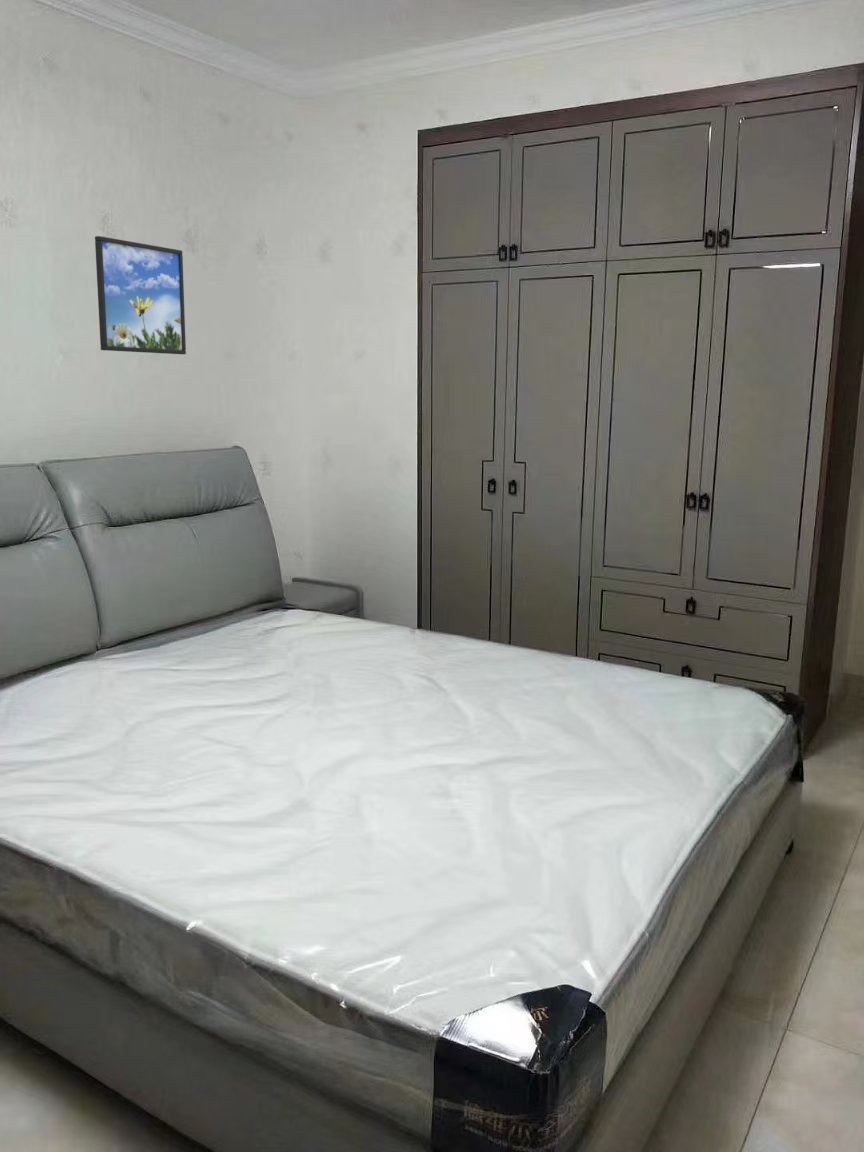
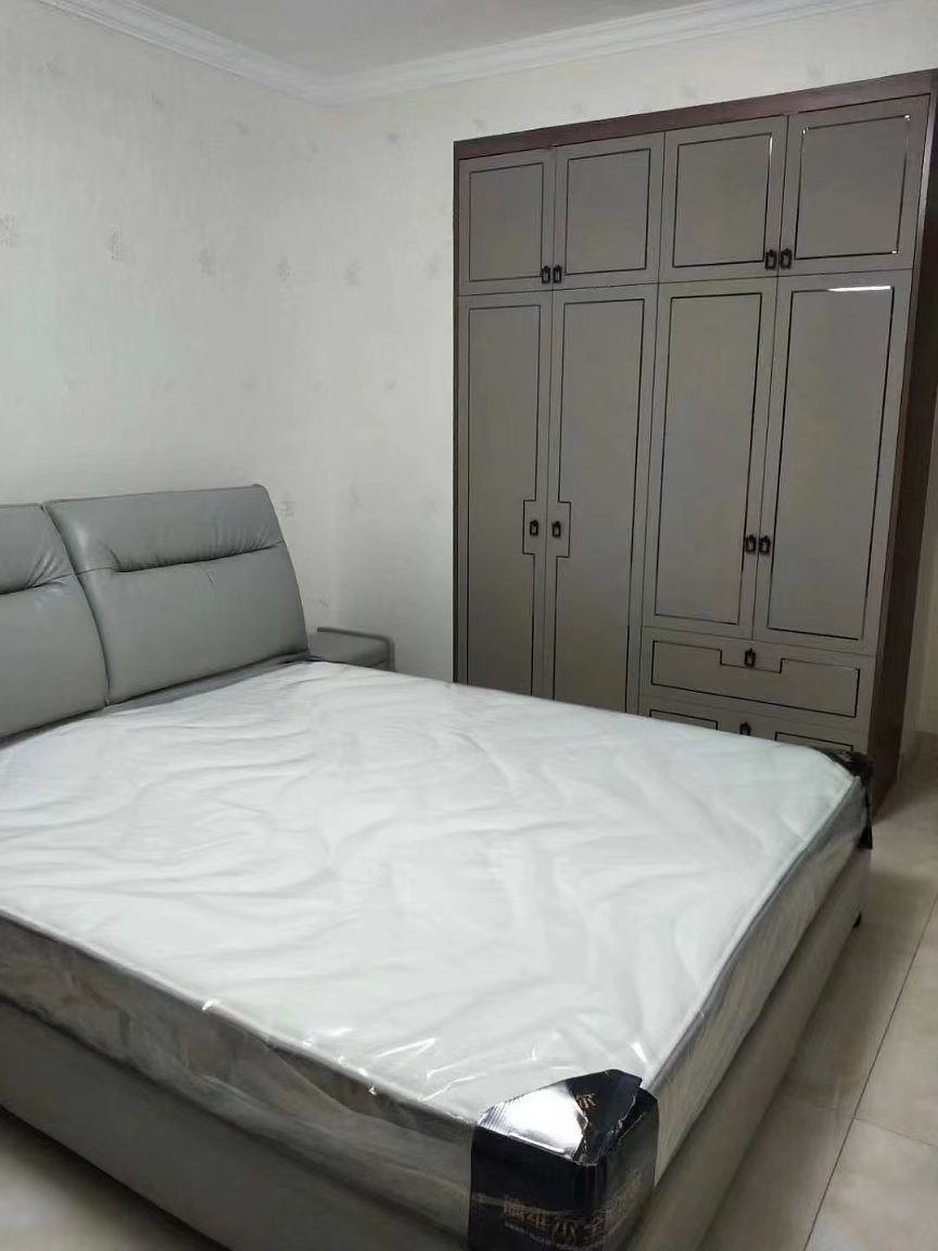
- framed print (142, 298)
